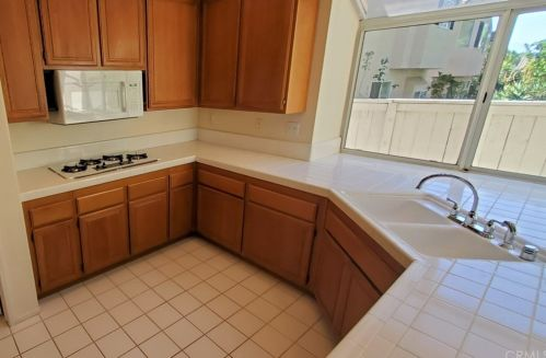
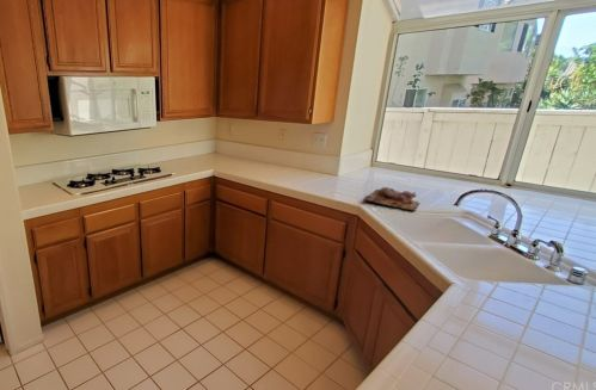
+ cutting board (395, 193)
